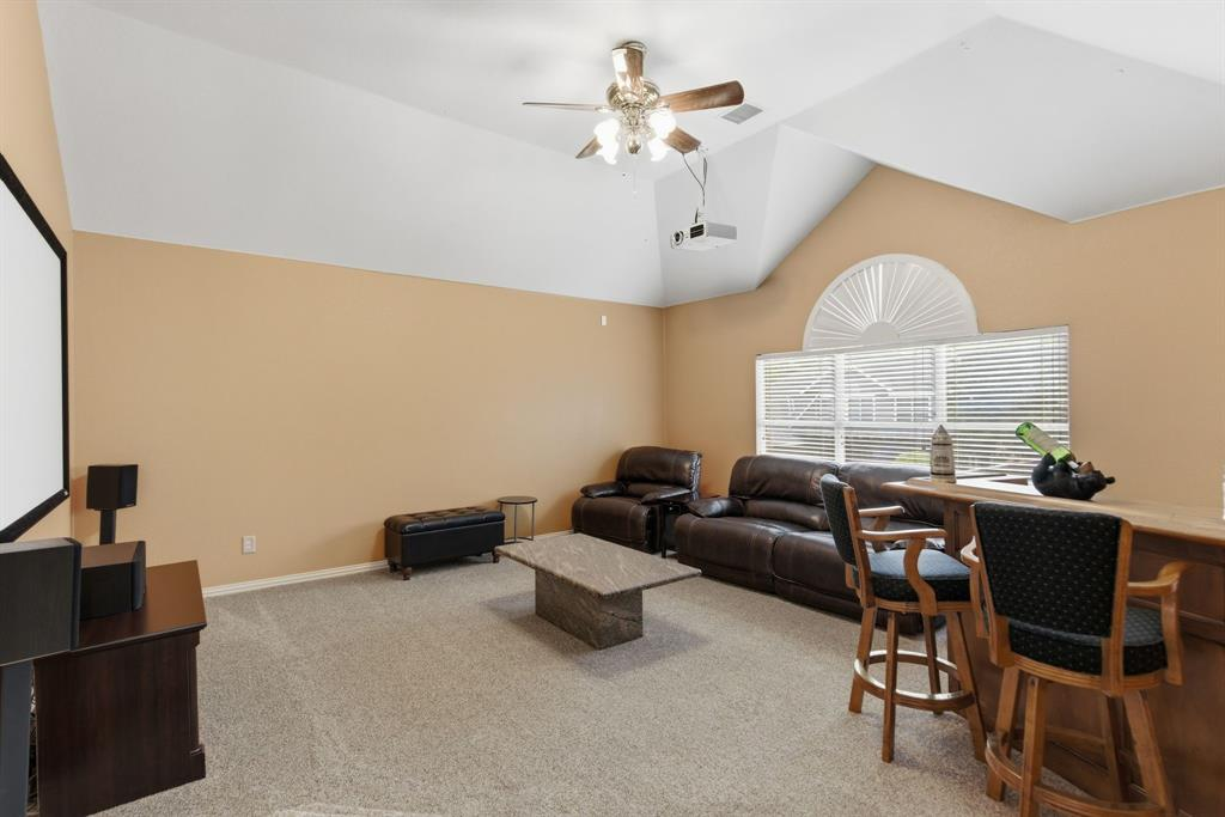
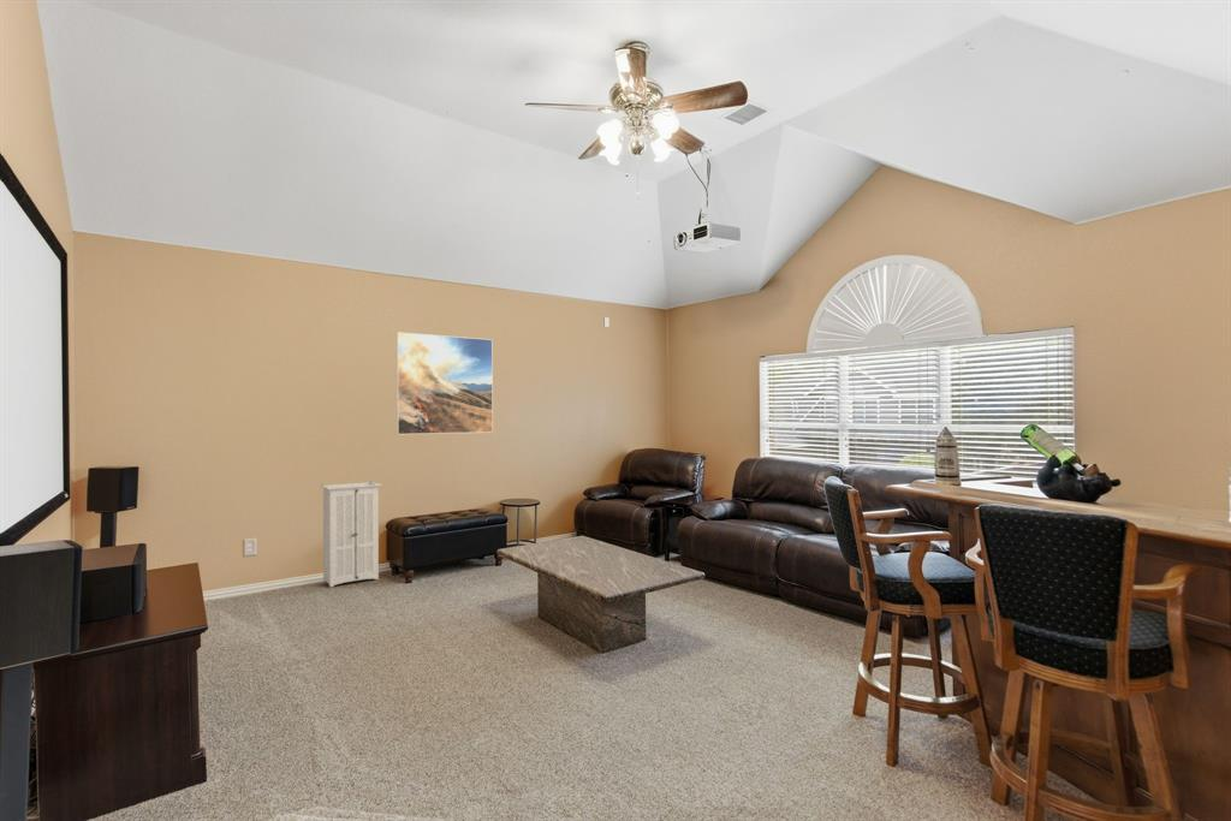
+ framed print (446, 385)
+ storage cabinet (351, 531)
